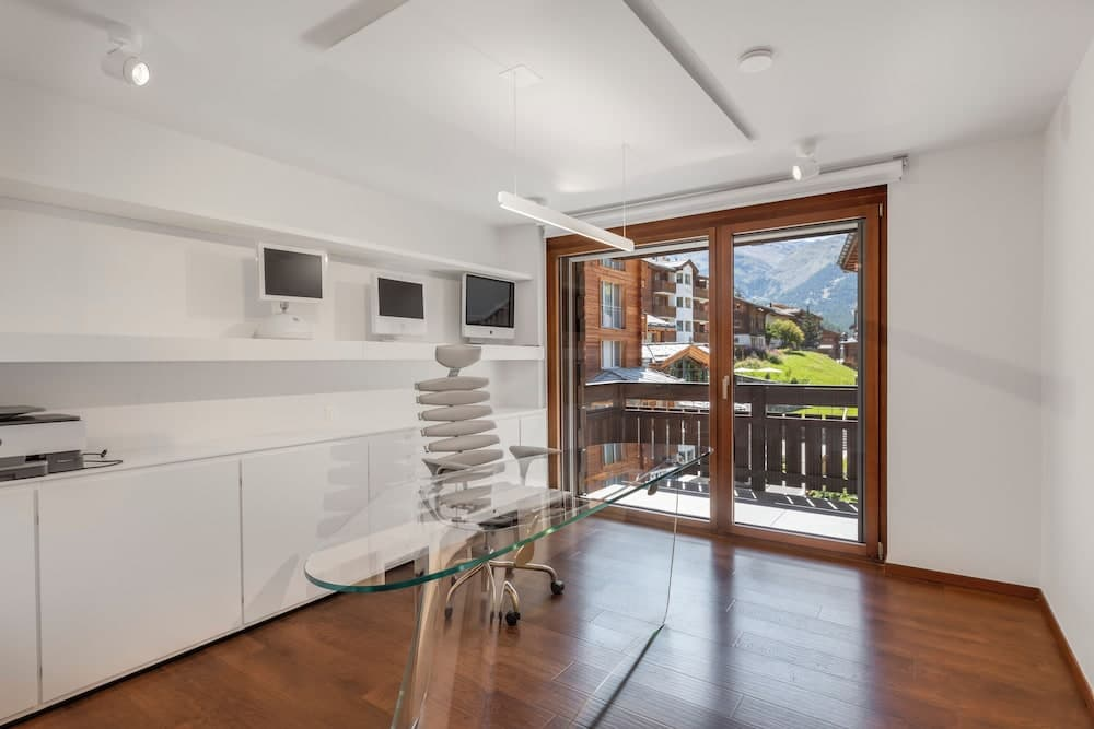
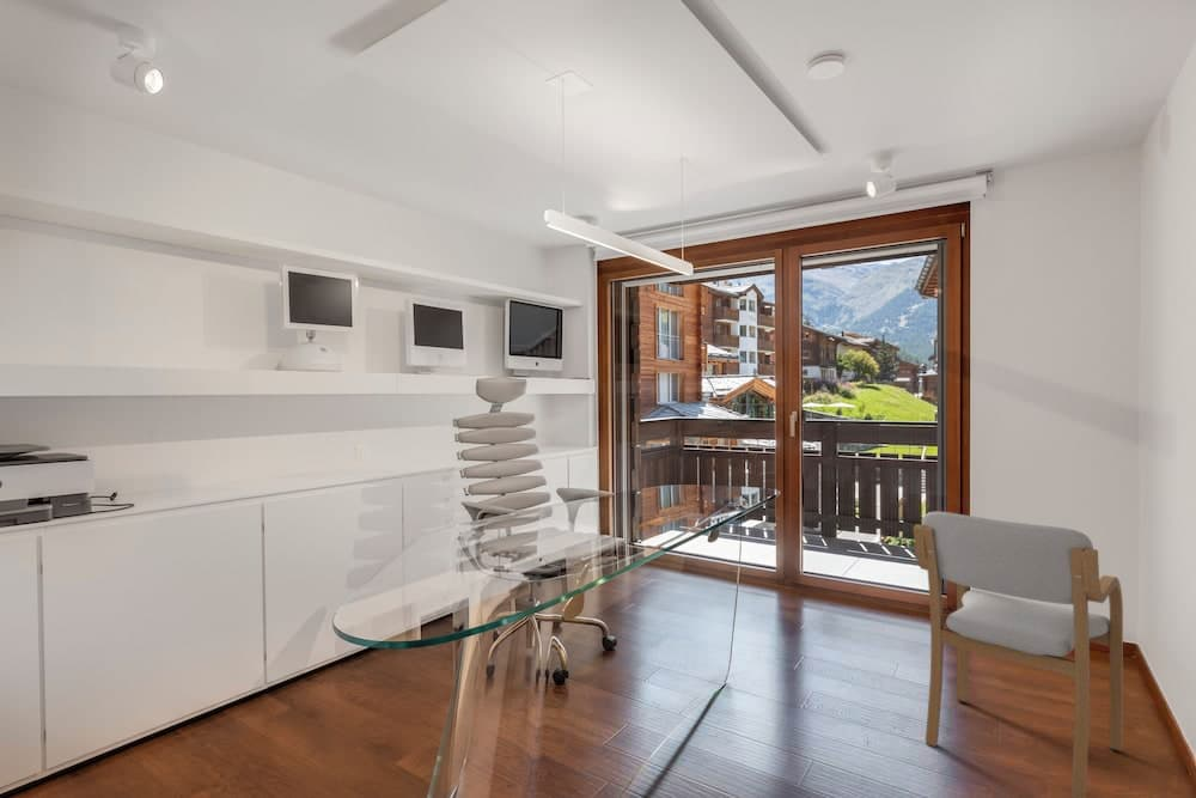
+ armchair (1020, 625)
